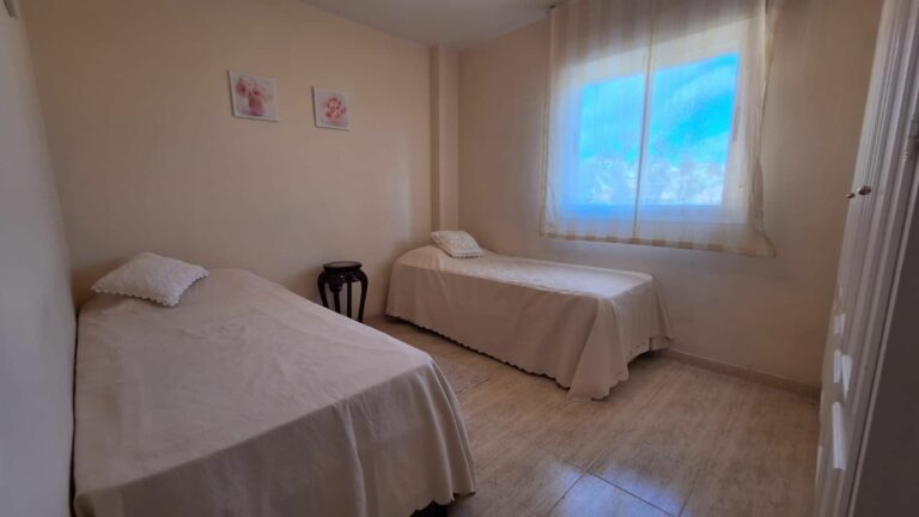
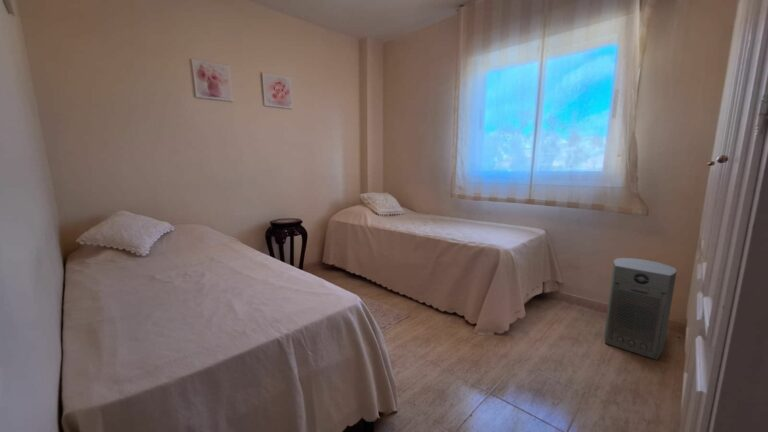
+ fan (638, 303)
